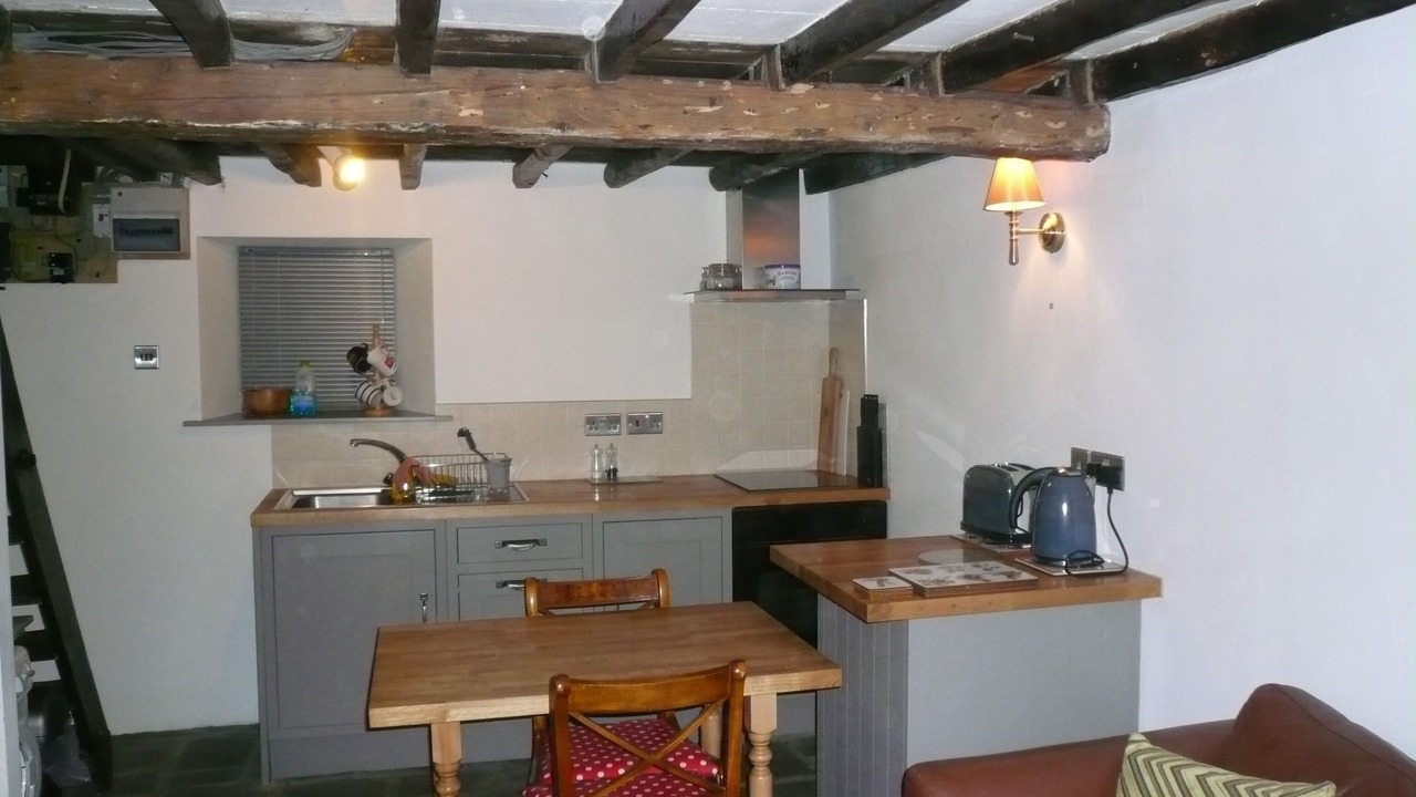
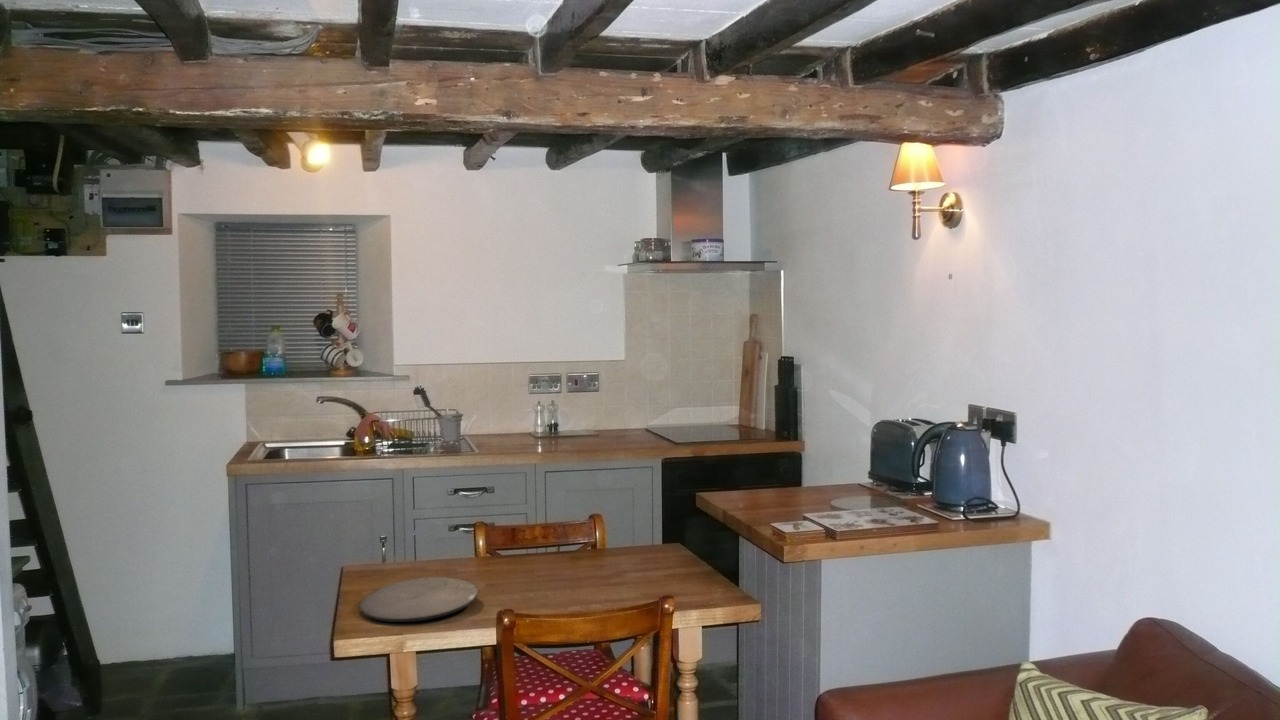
+ plate (419, 598)
